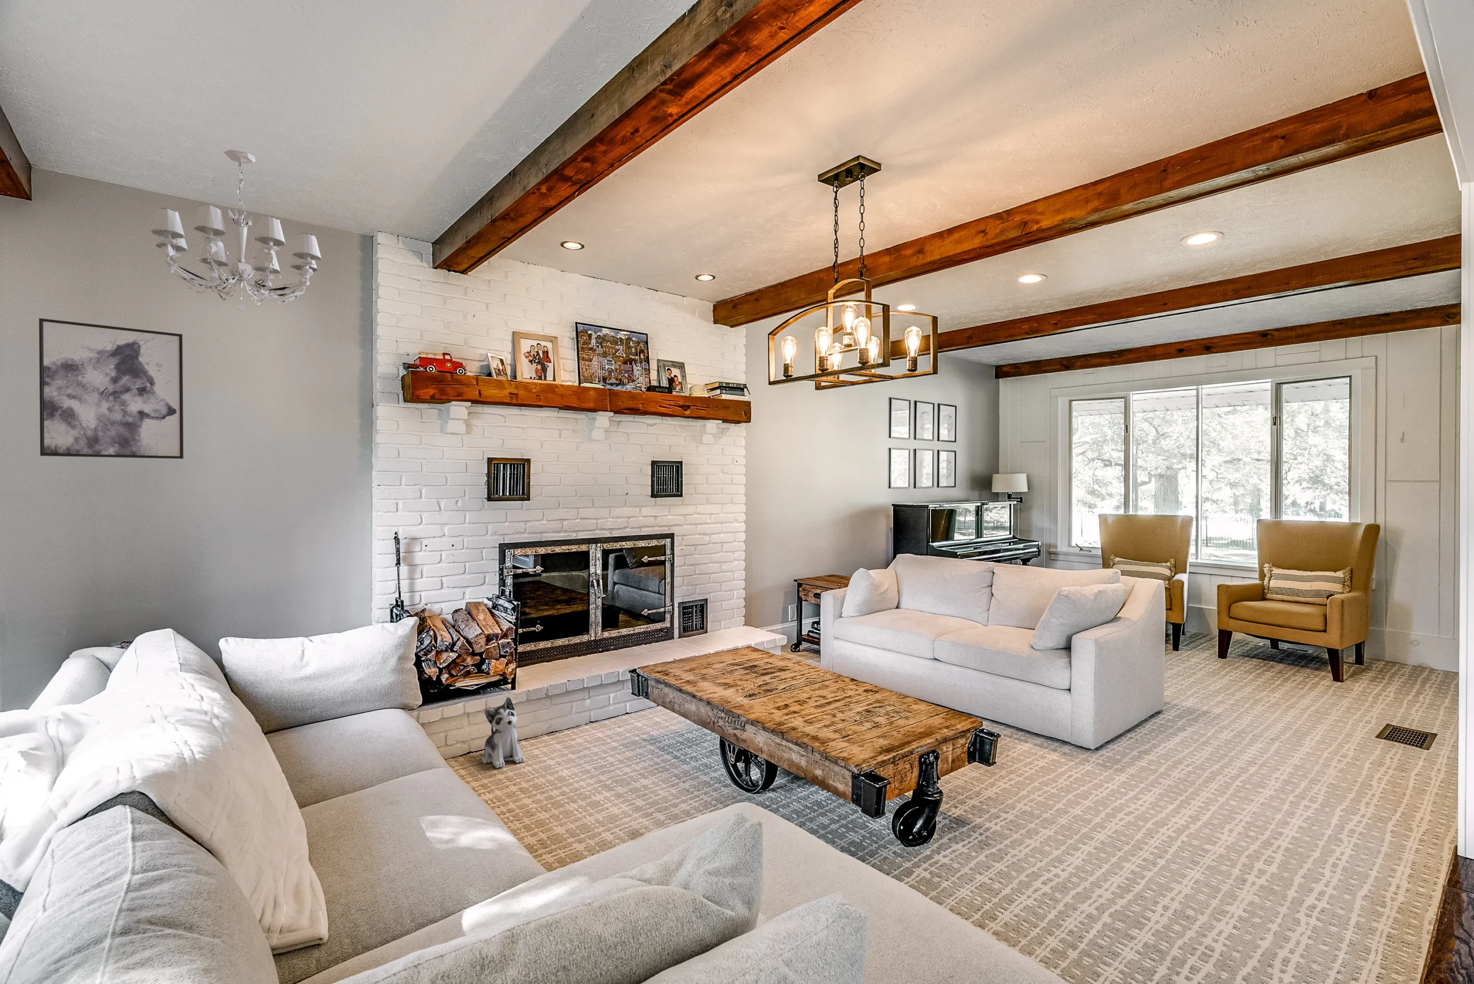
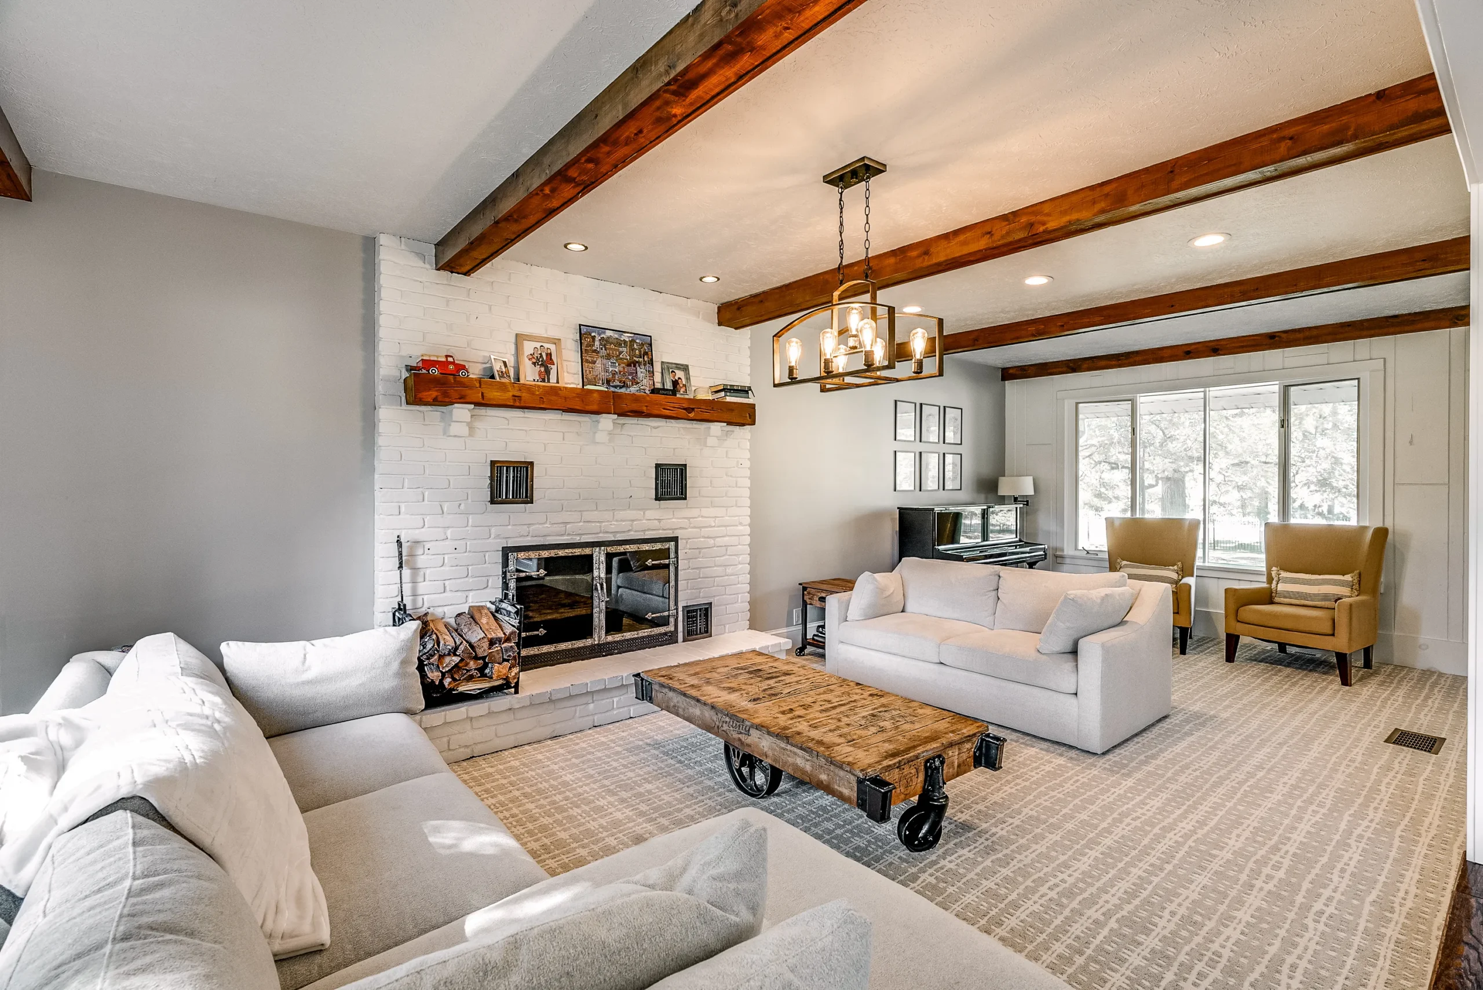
- plush toy (502, 727)
- chandelier (241, 234)
- wall art (114, 392)
